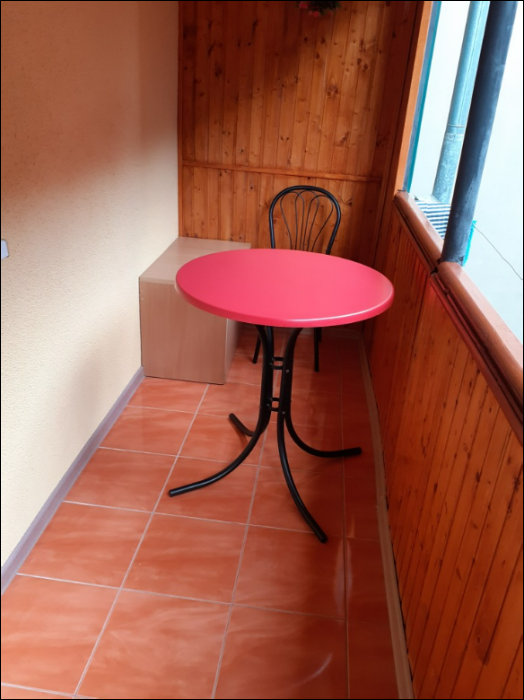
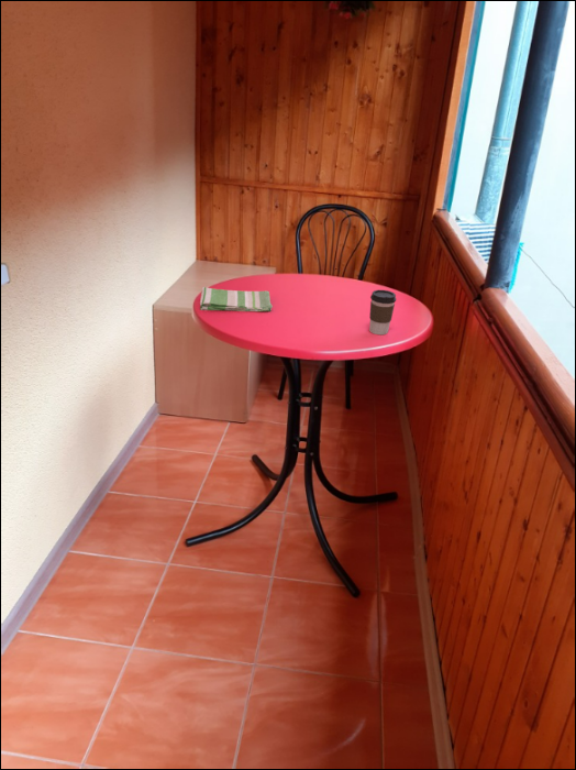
+ coffee cup (380, 312)
+ dish towel (235, 299)
